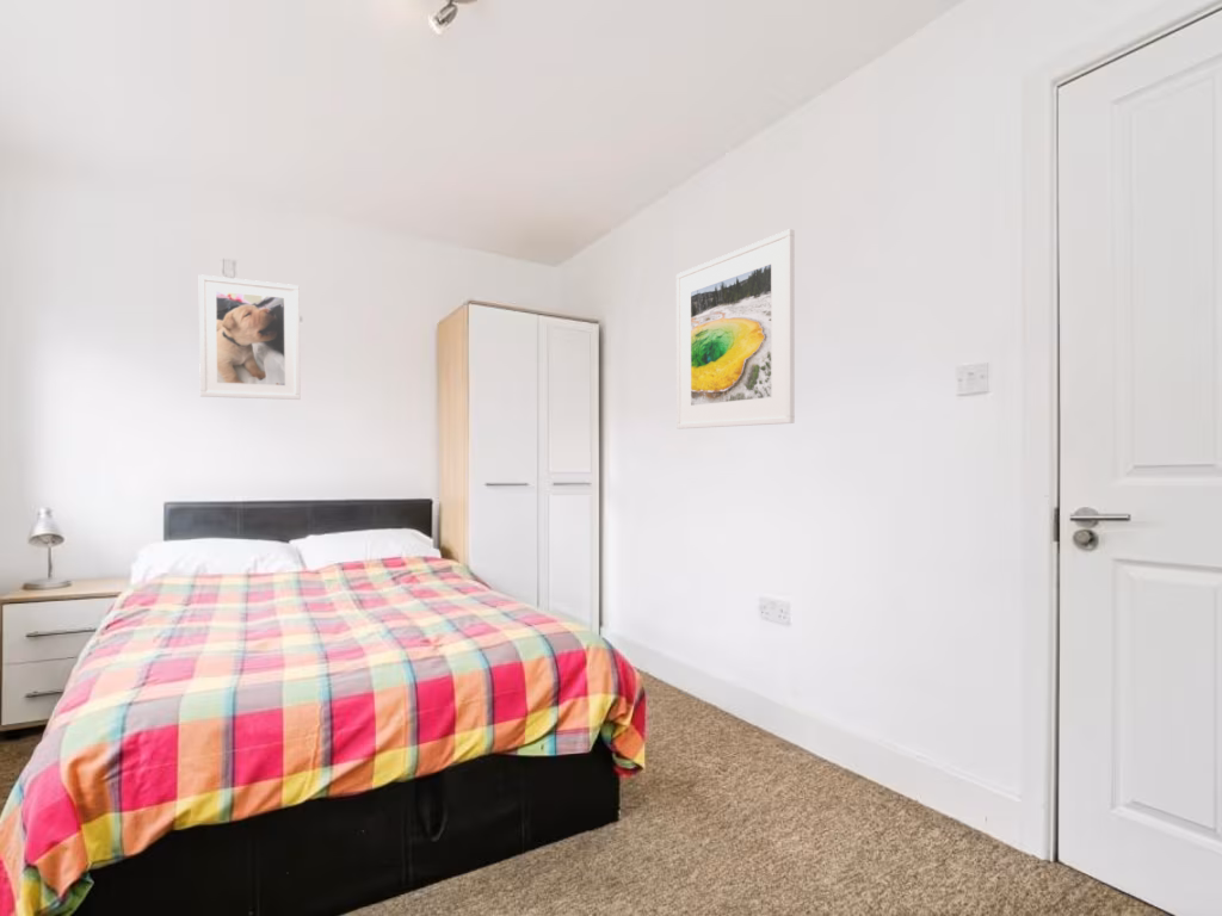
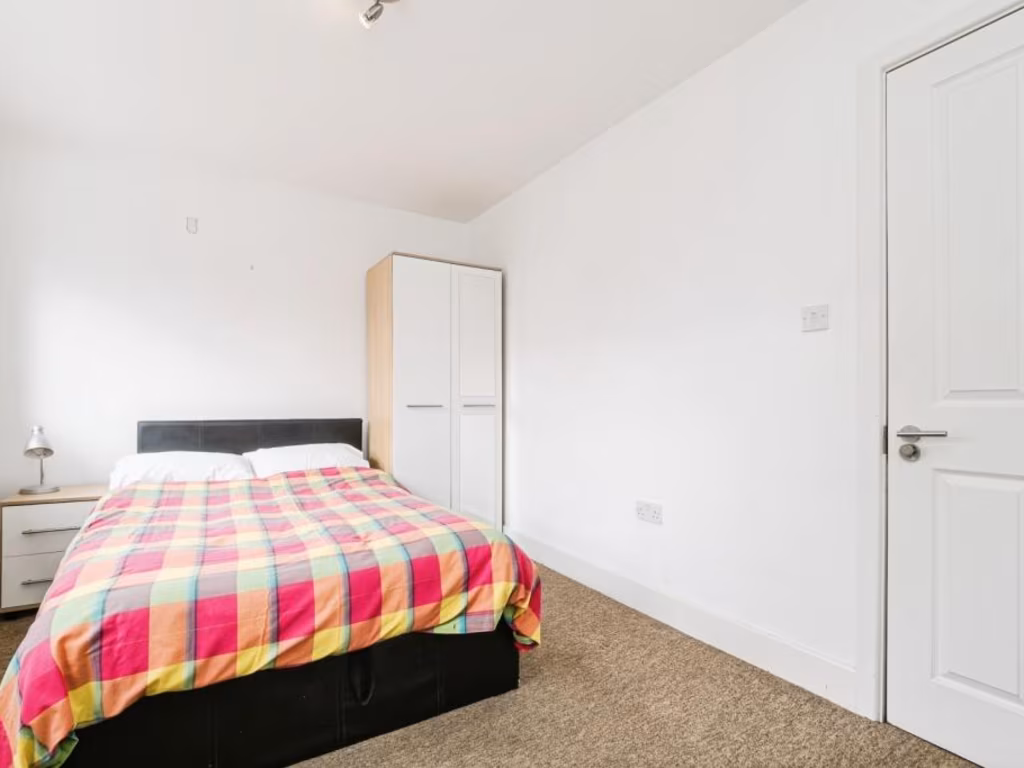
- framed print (728, 340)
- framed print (251, 339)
